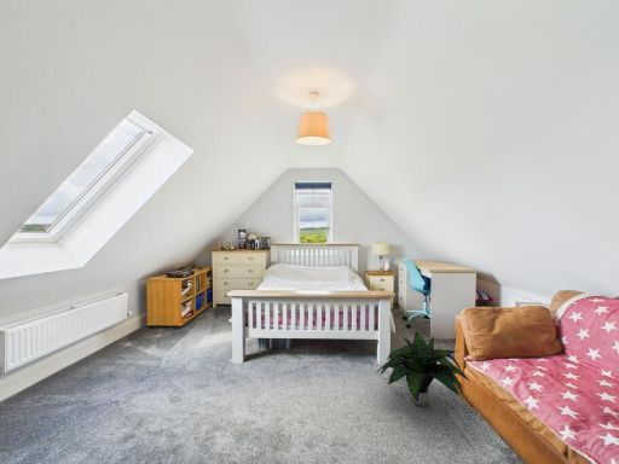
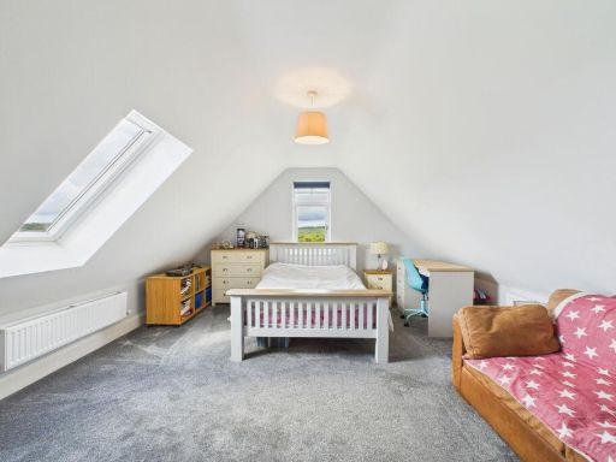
- potted plant (420, 369)
